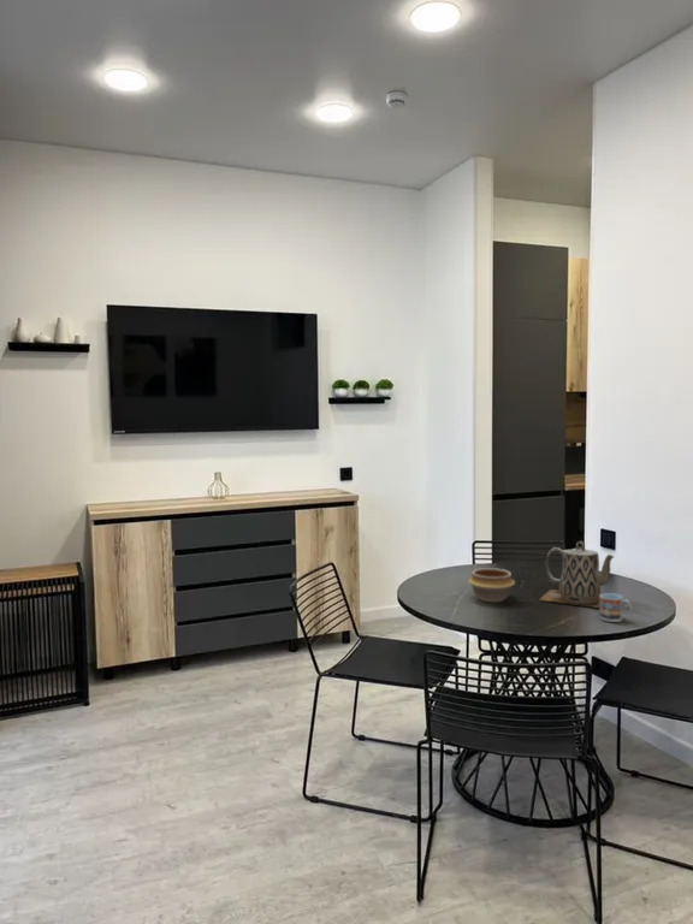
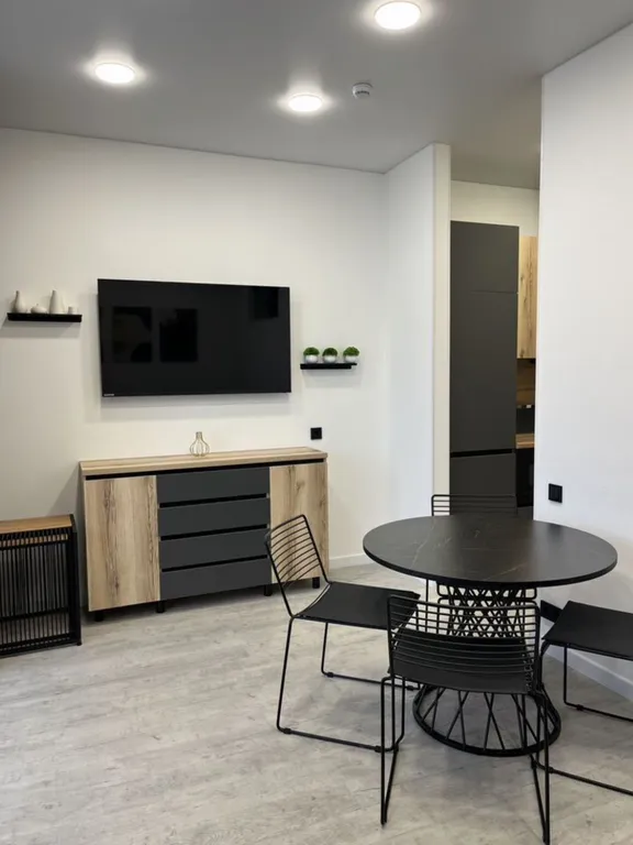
- teapot (579, 569)
- bowl (491, 585)
- cup (615, 608)
